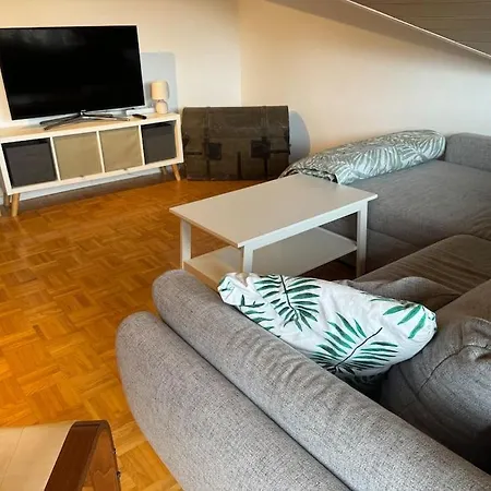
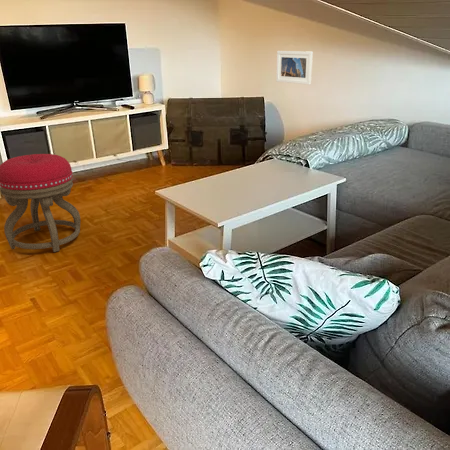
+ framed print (293, 67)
+ stool (40, 201)
